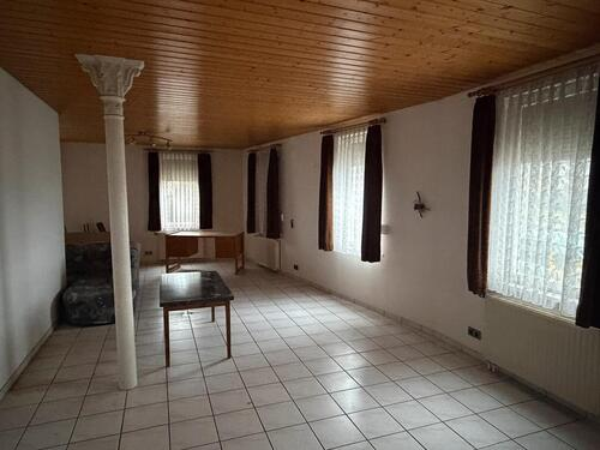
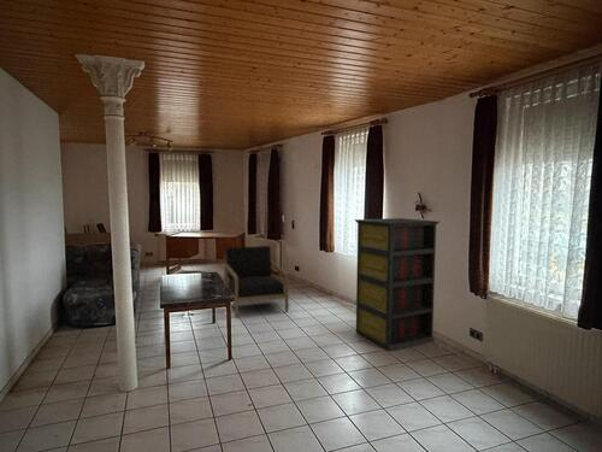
+ armchair (254, 277)
+ bookshelf (395, 278)
